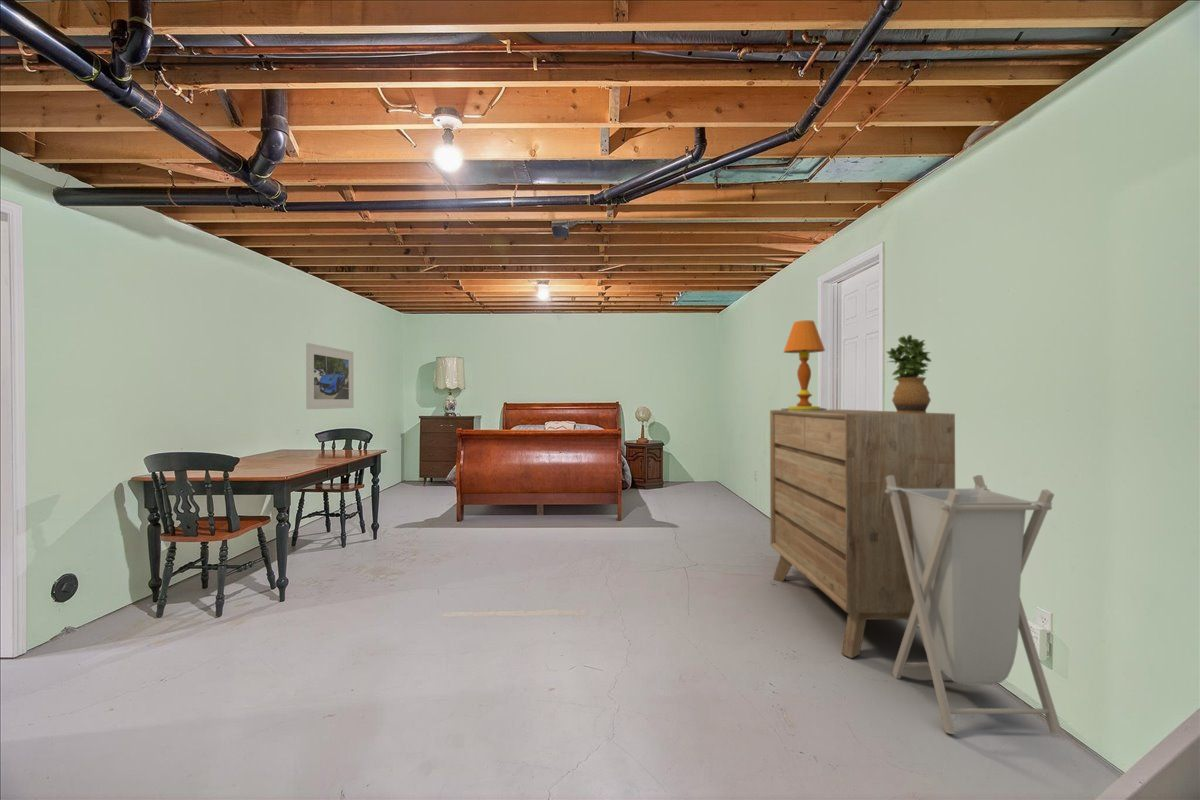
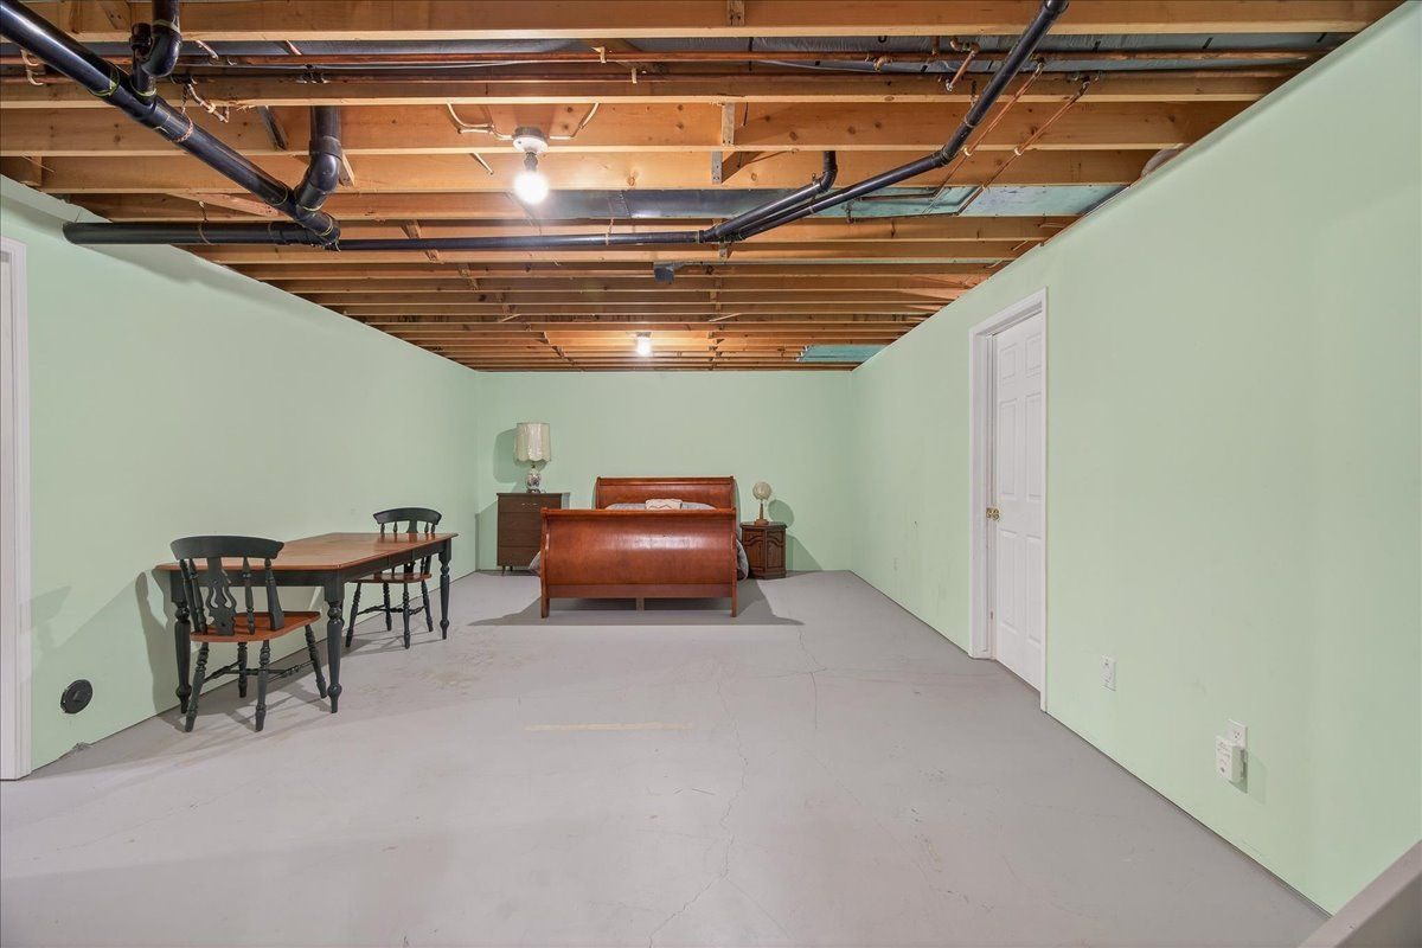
- laundry hamper (965, 592)
- potted plant (908, 373)
- dresser (845, 511)
- table lamp (799, 366)
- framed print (331, 378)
